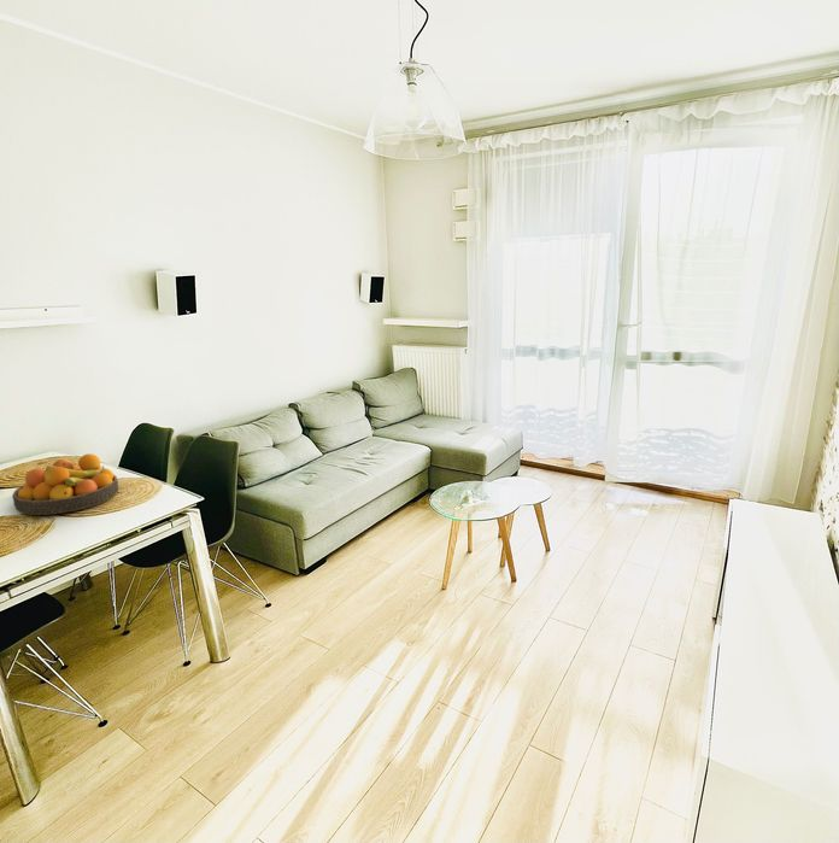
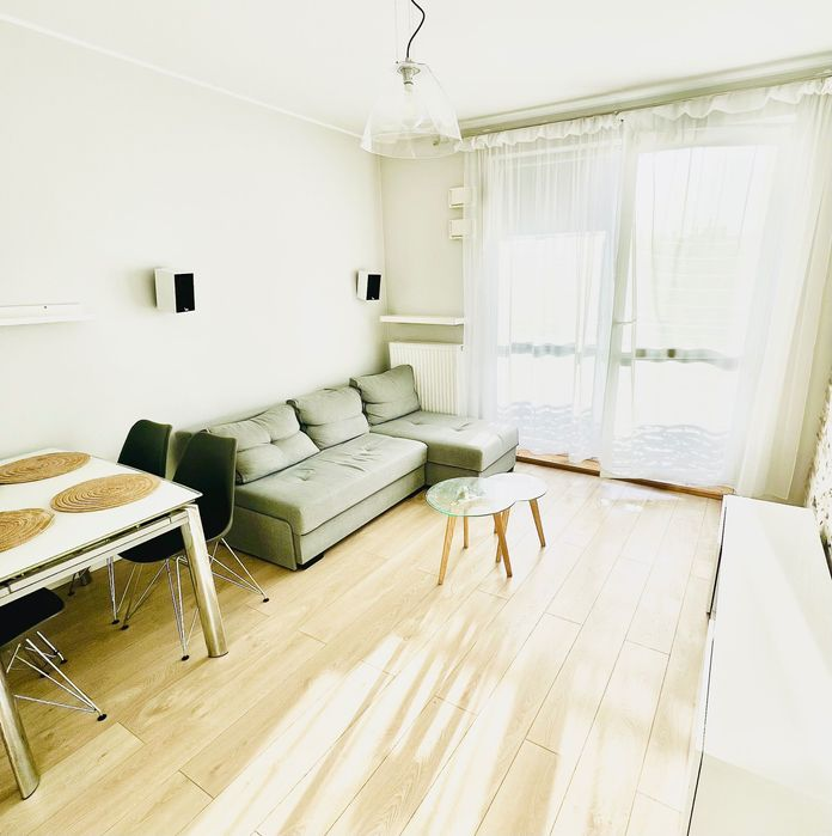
- fruit bowl (66, 479)
